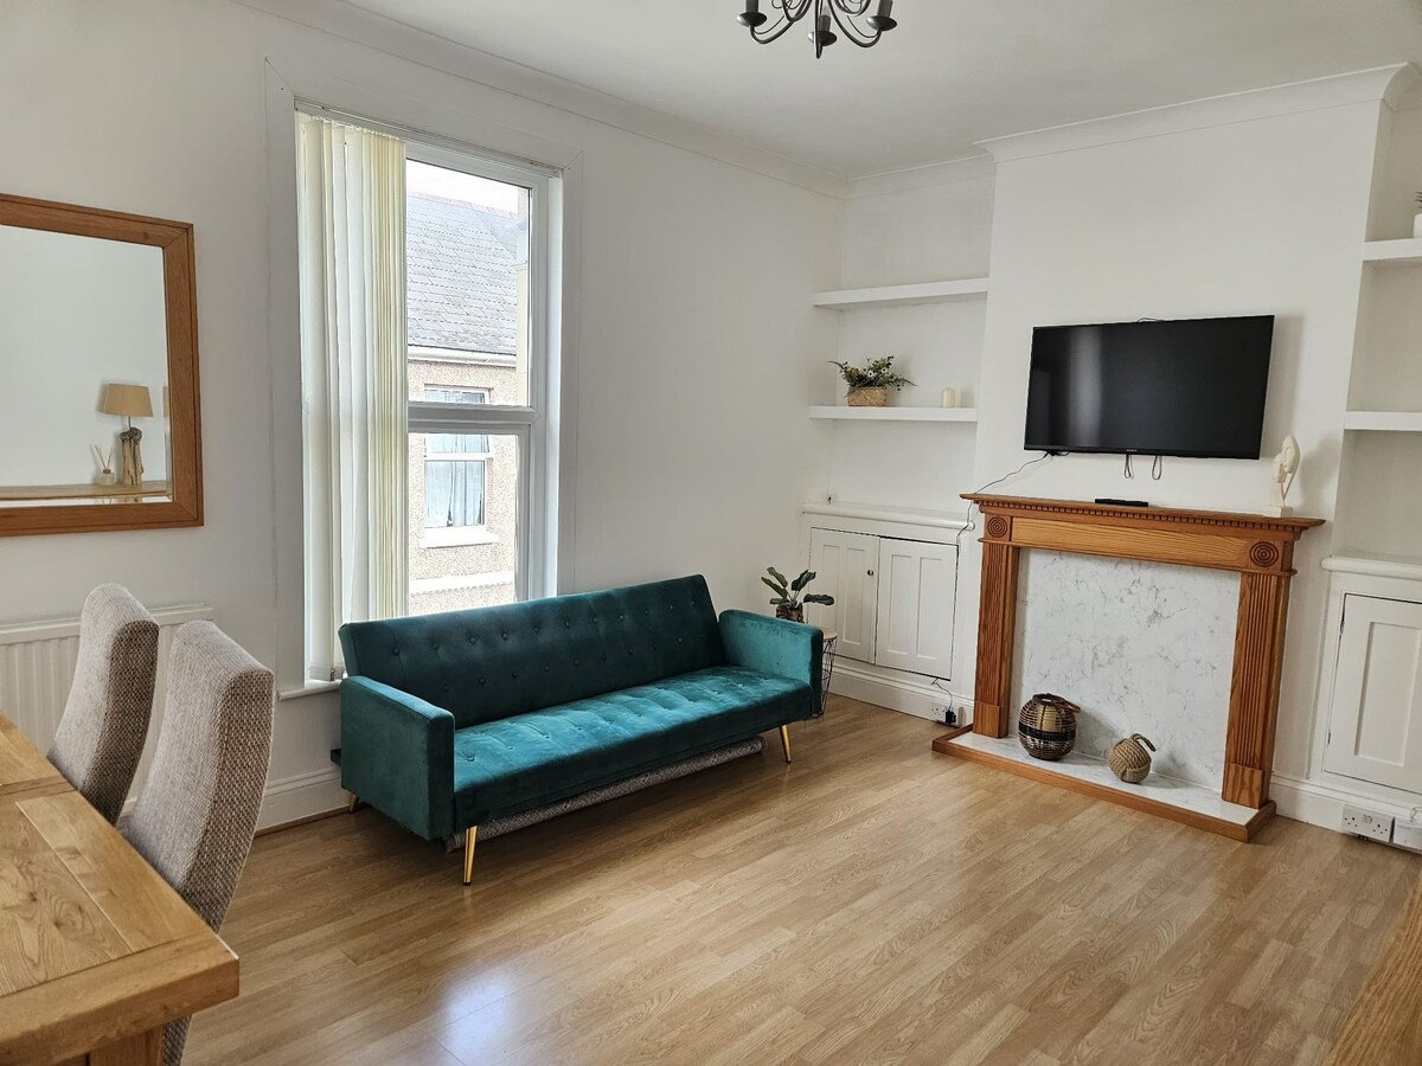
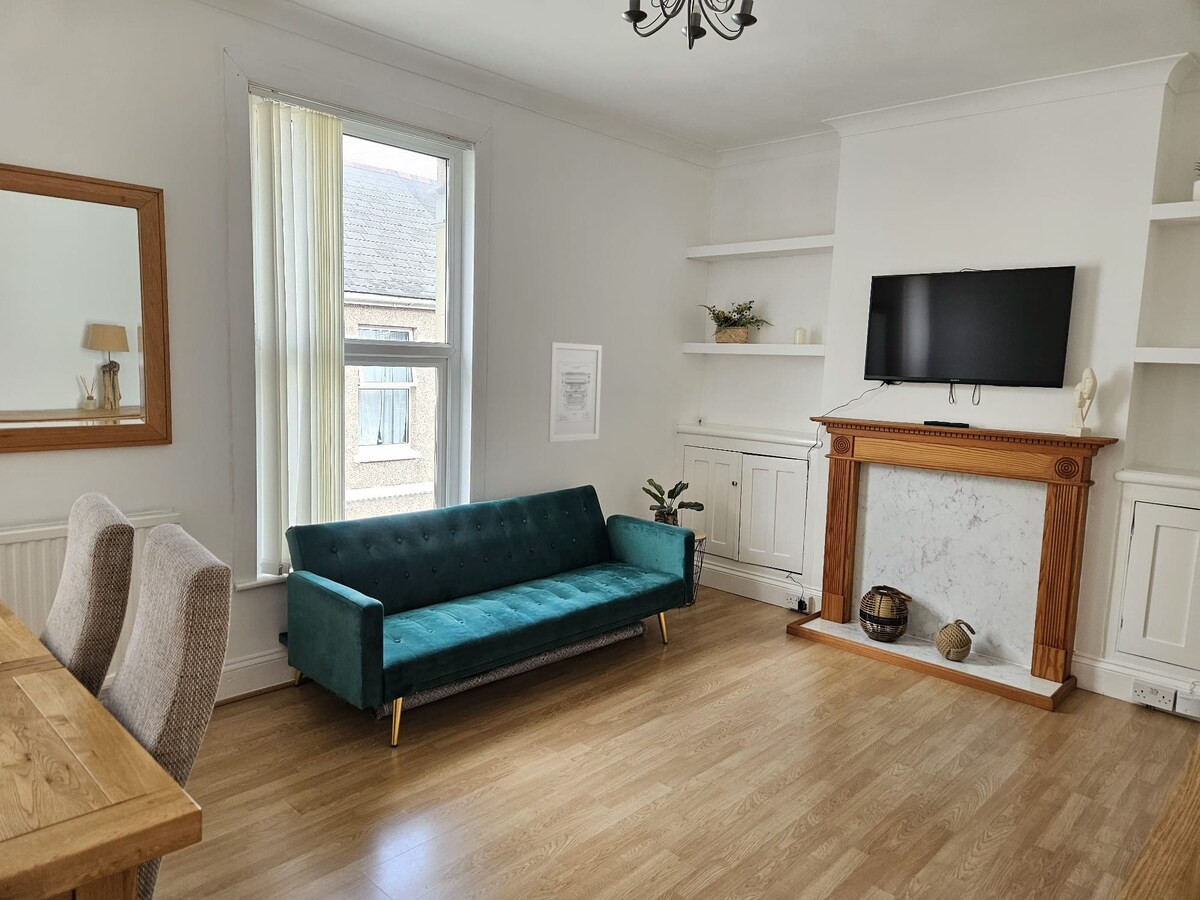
+ wall art (575, 392)
